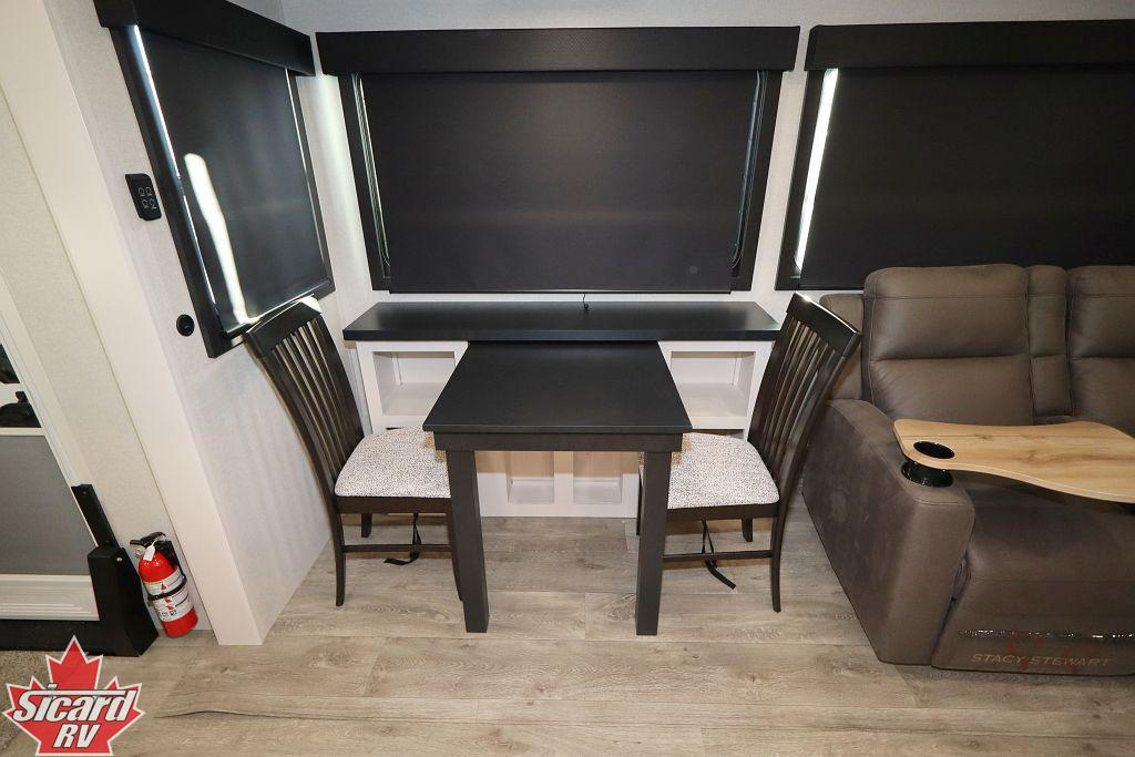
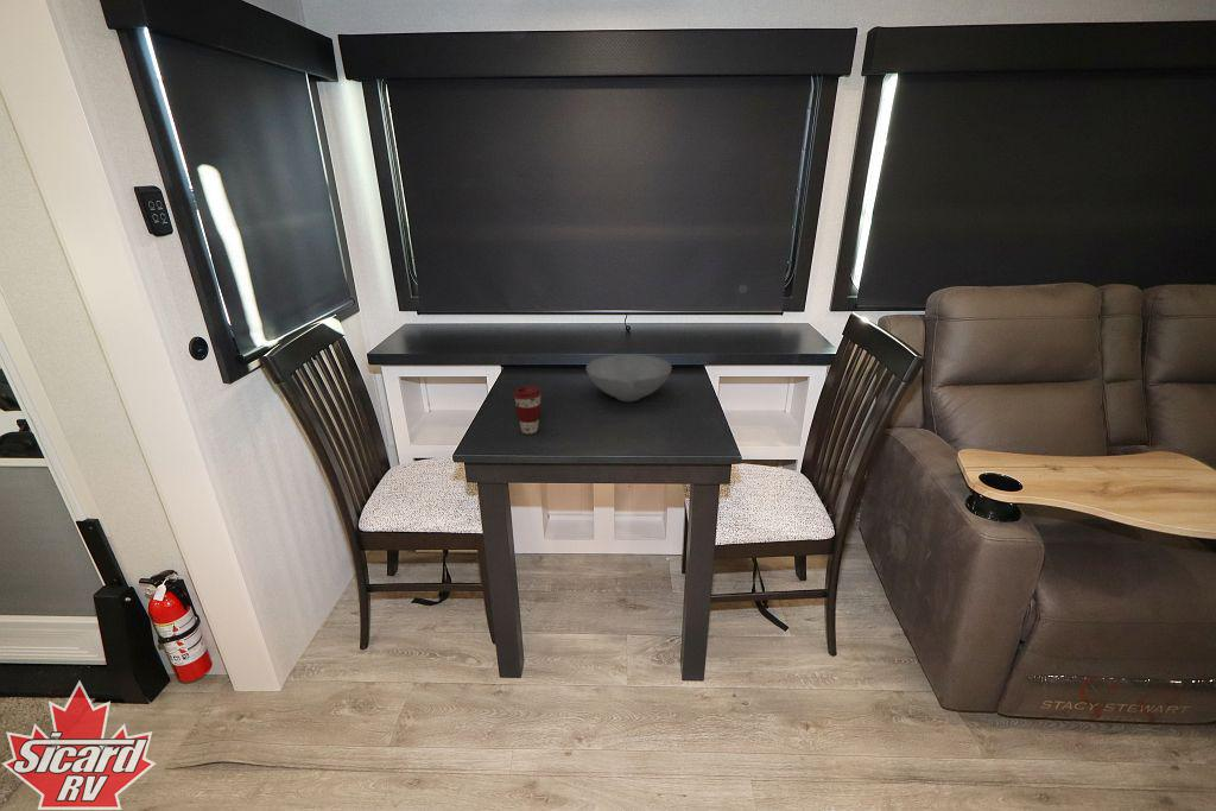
+ coffee cup (528, 410)
+ bowl (628, 381)
